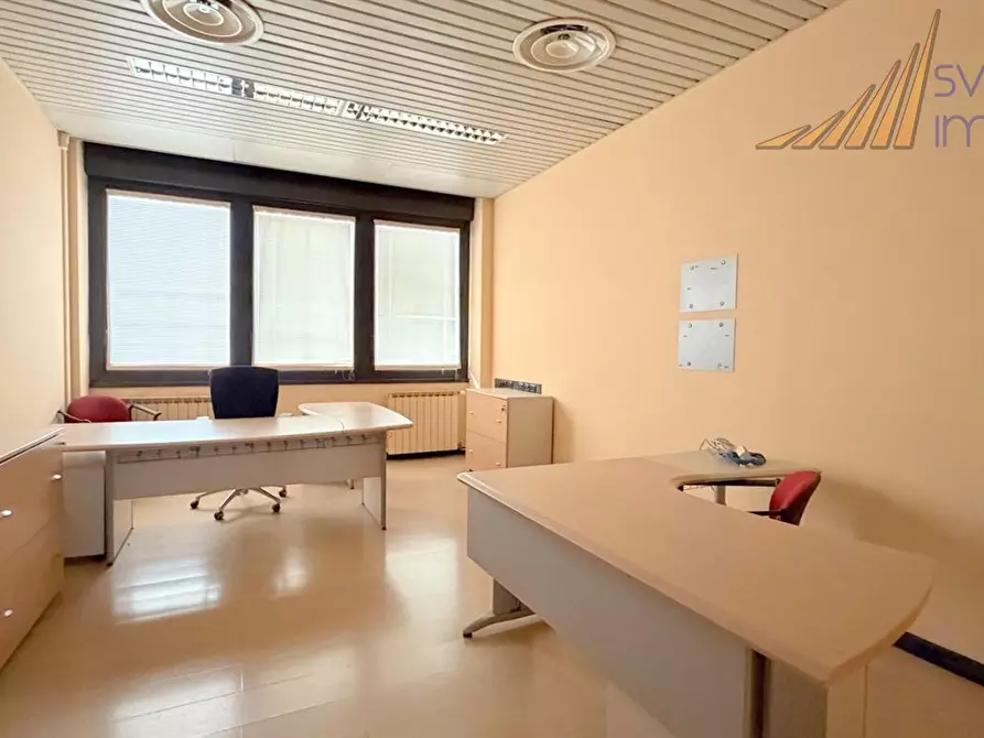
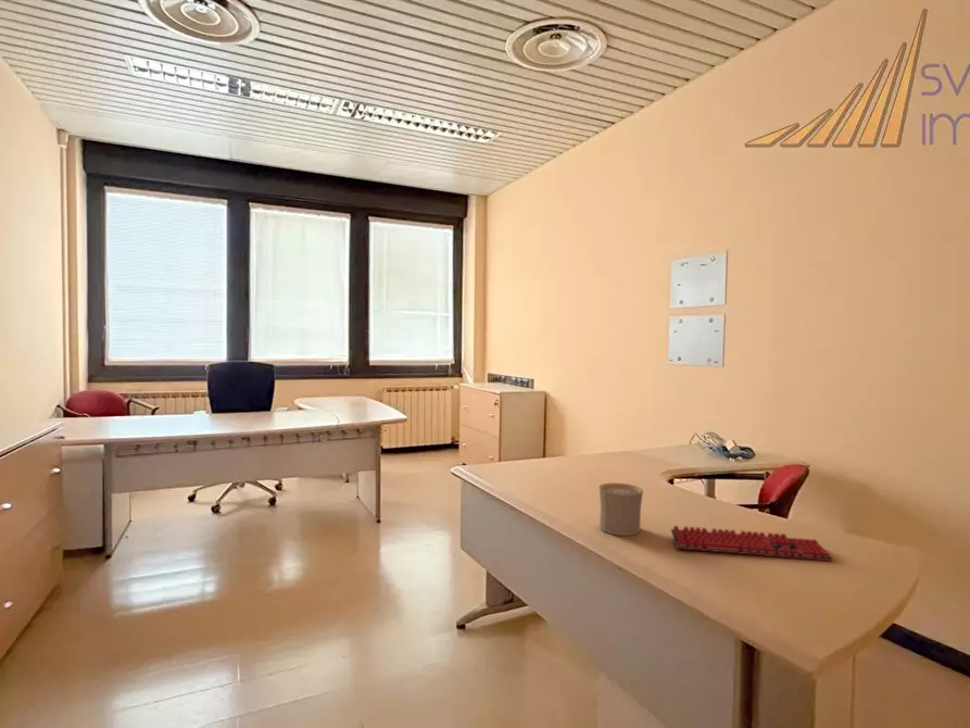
+ keyboard (746, 542)
+ cup (620, 509)
